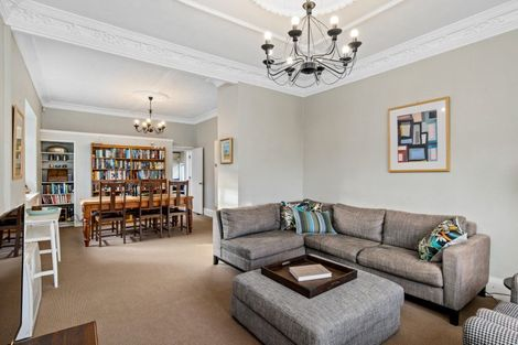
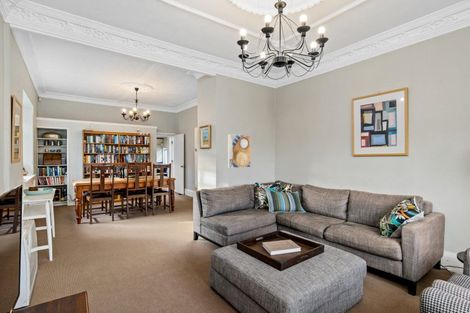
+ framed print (239, 151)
